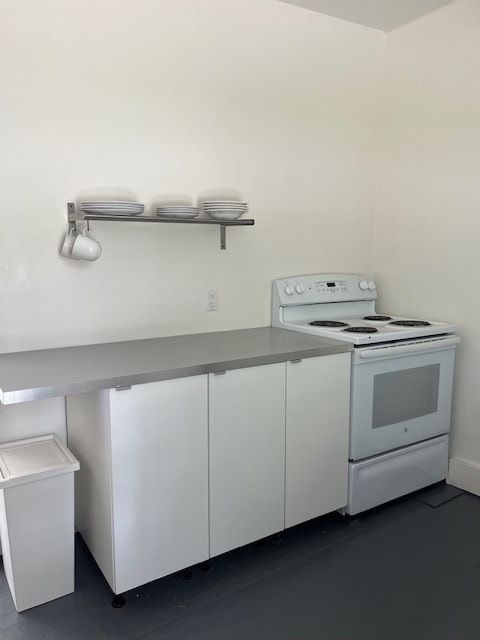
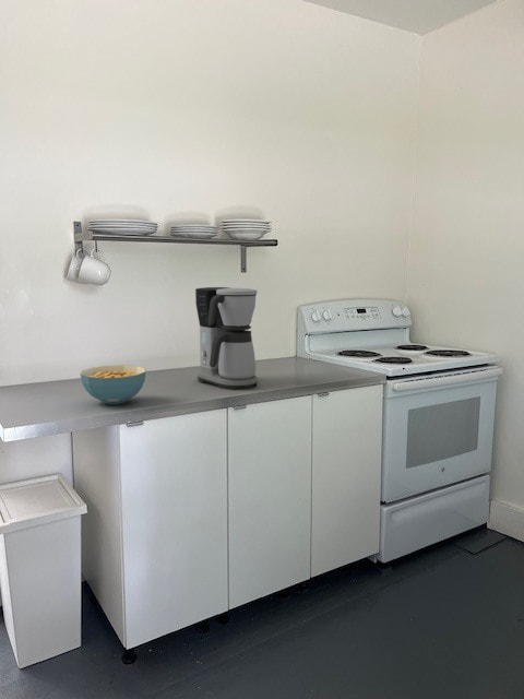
+ coffee maker (222, 335)
+ cereal bowl (114, 386)
